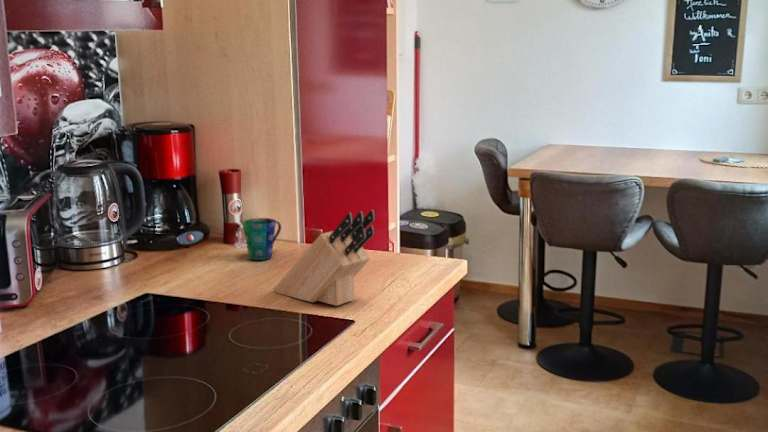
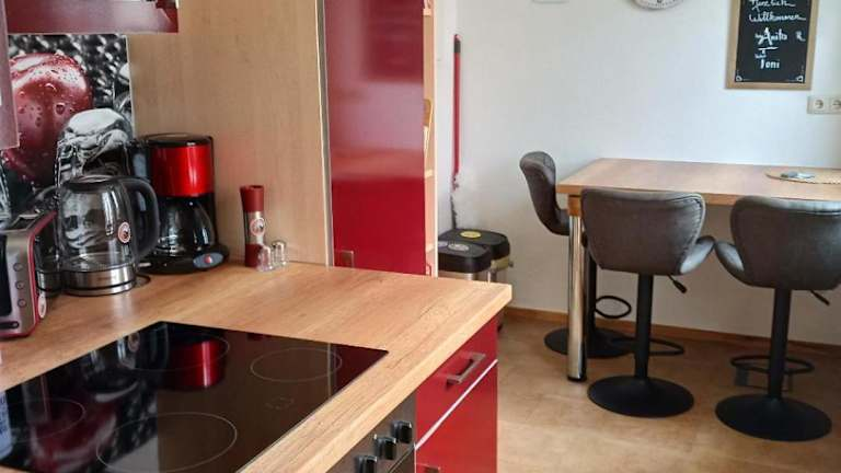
- cup (263, 238)
- knife block (326, 252)
